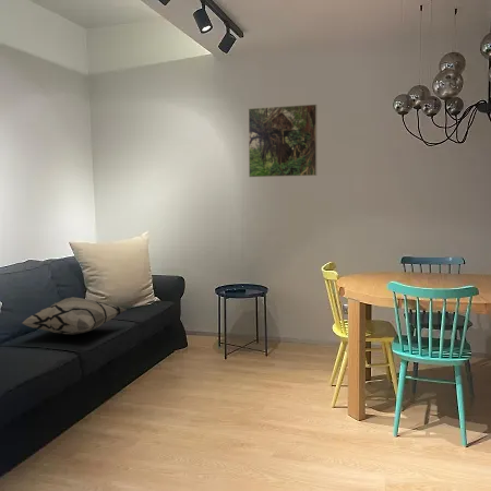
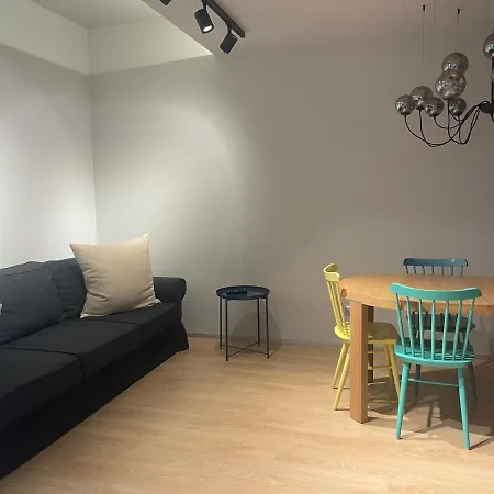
- decorative pillow (75, 315)
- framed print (282, 141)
